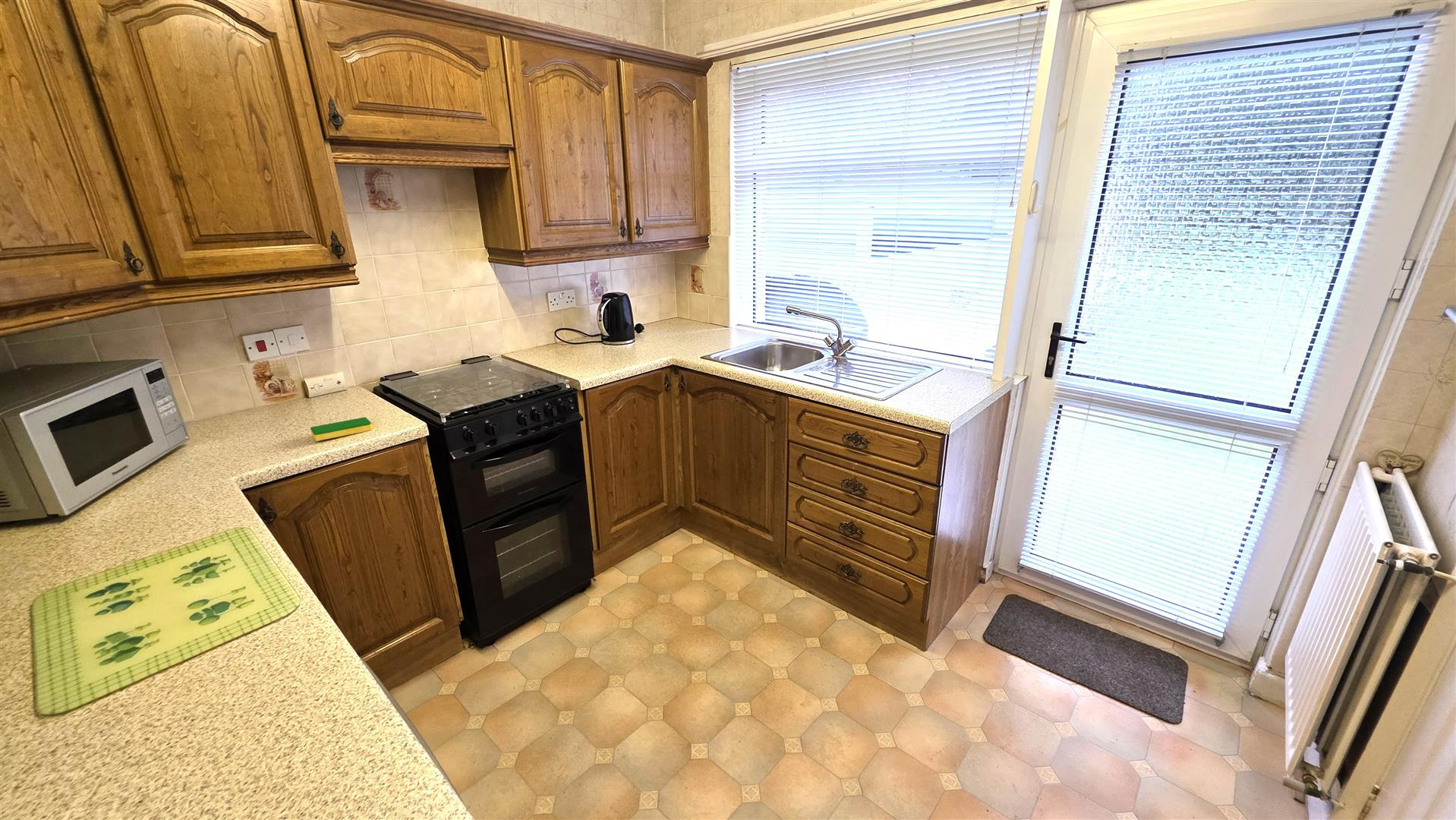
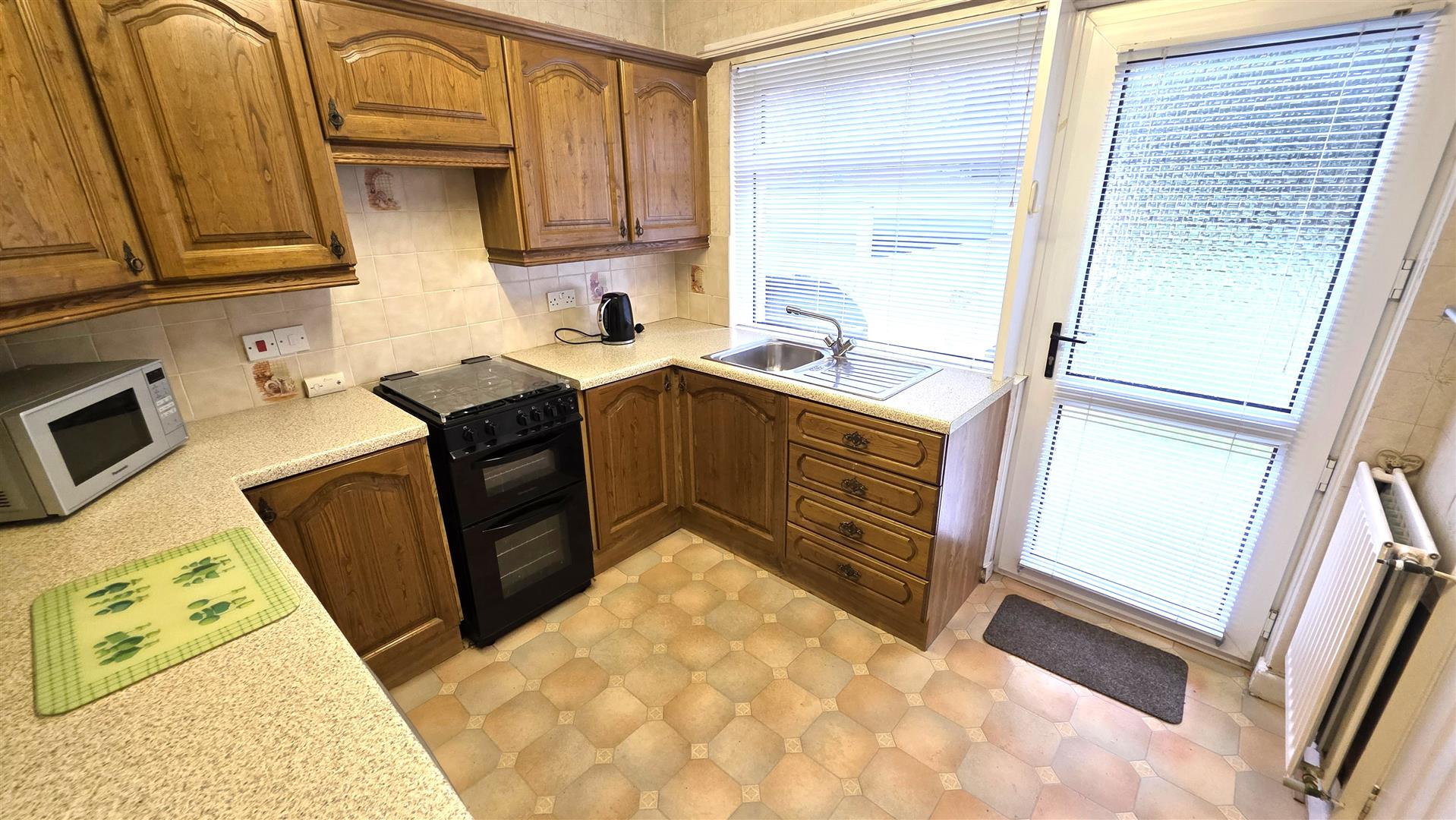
- dish sponge (342, 428)
